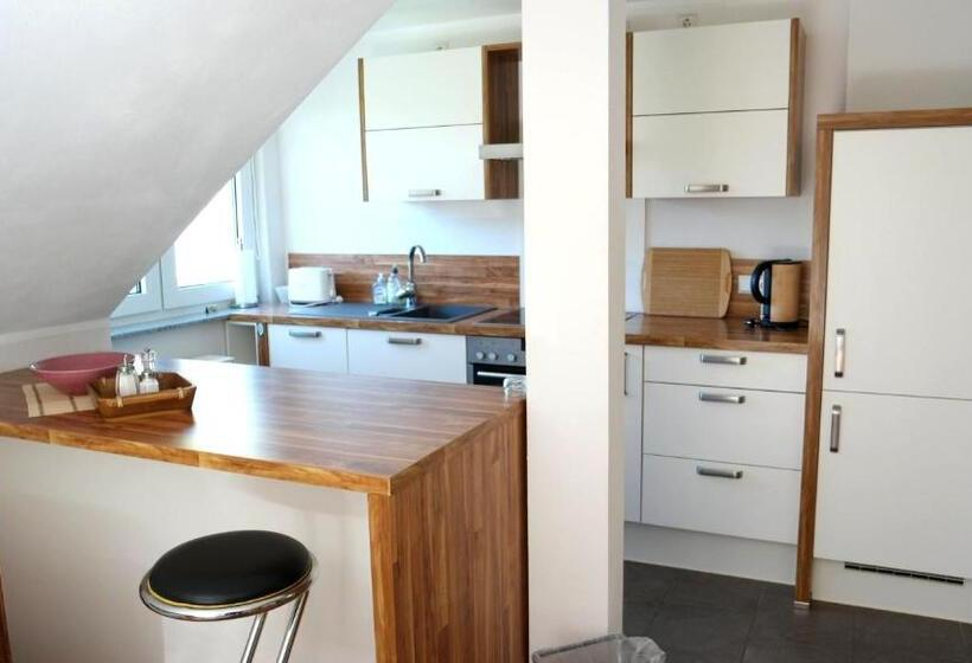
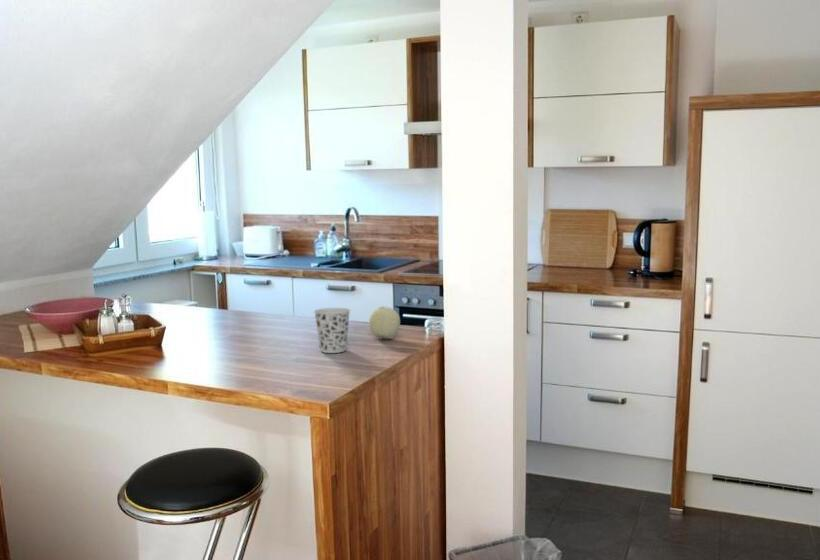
+ fruit (384, 322)
+ cup (332, 330)
